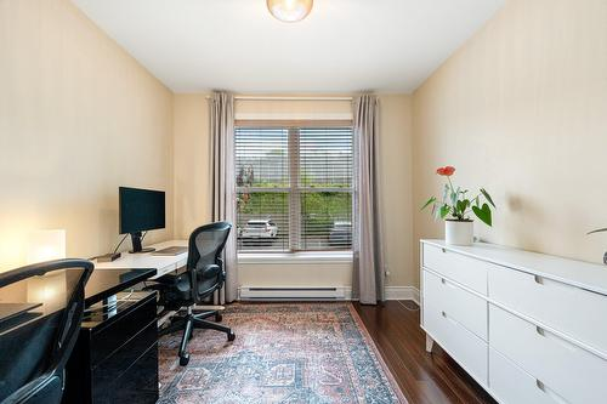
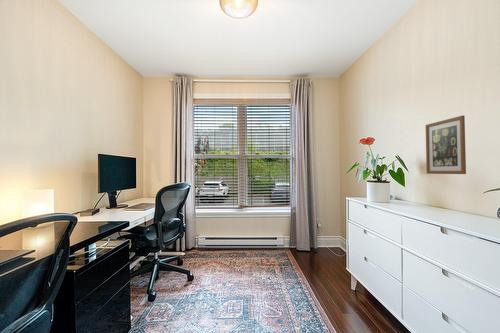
+ wall art (443, 147)
